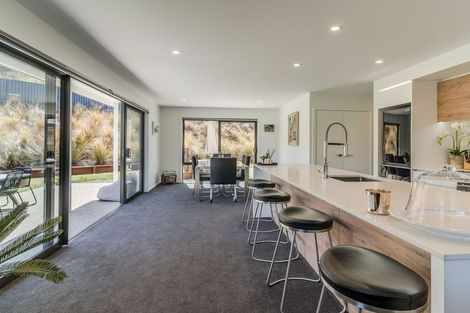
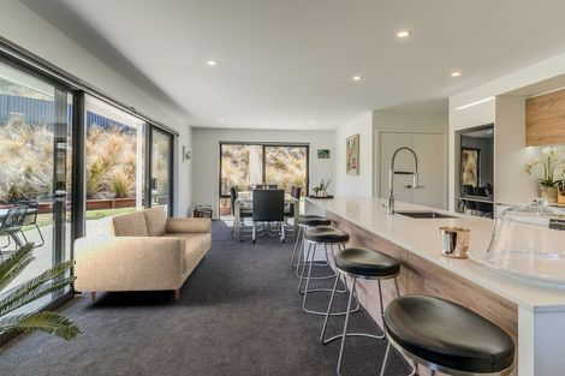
+ sofa (161, 243)
